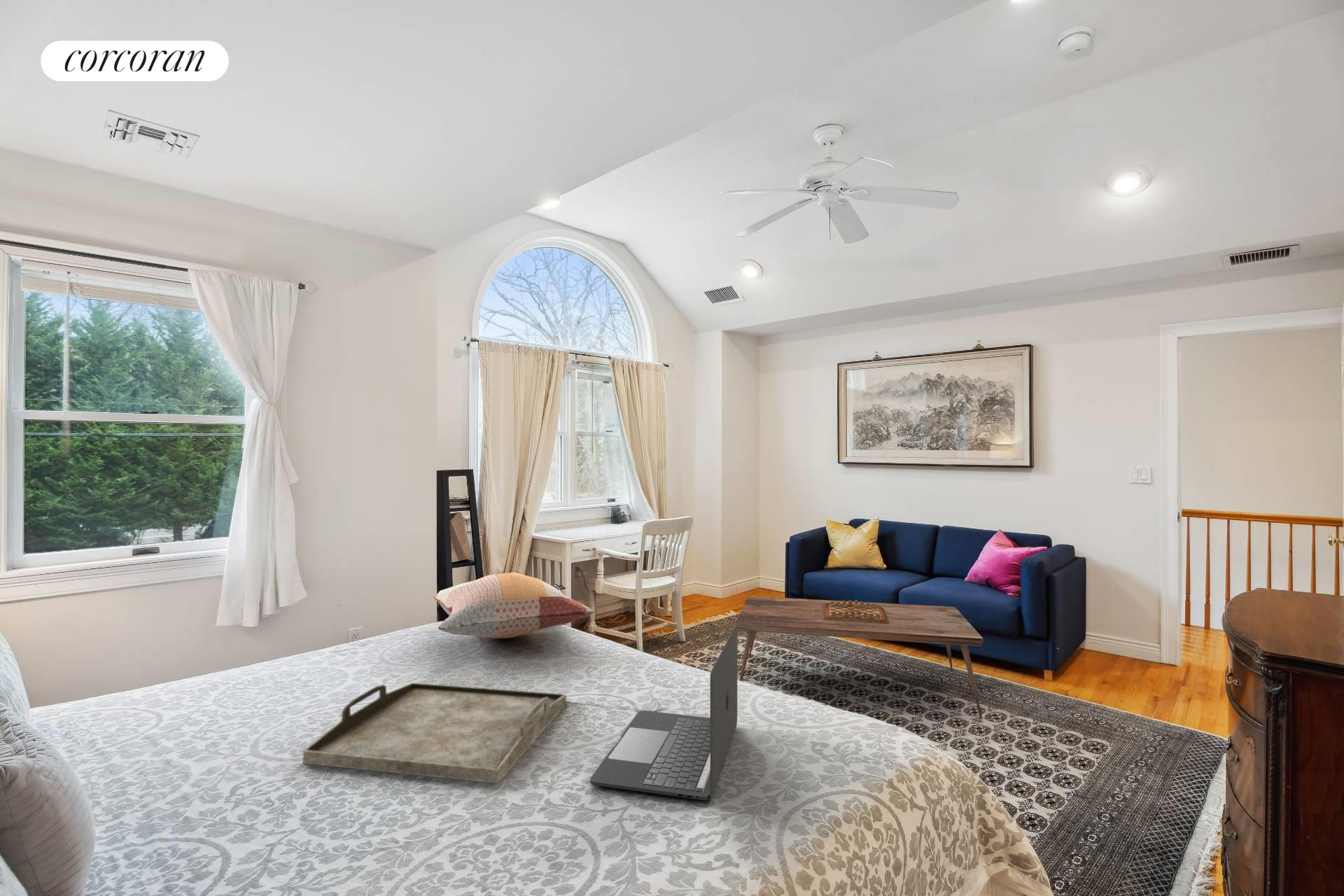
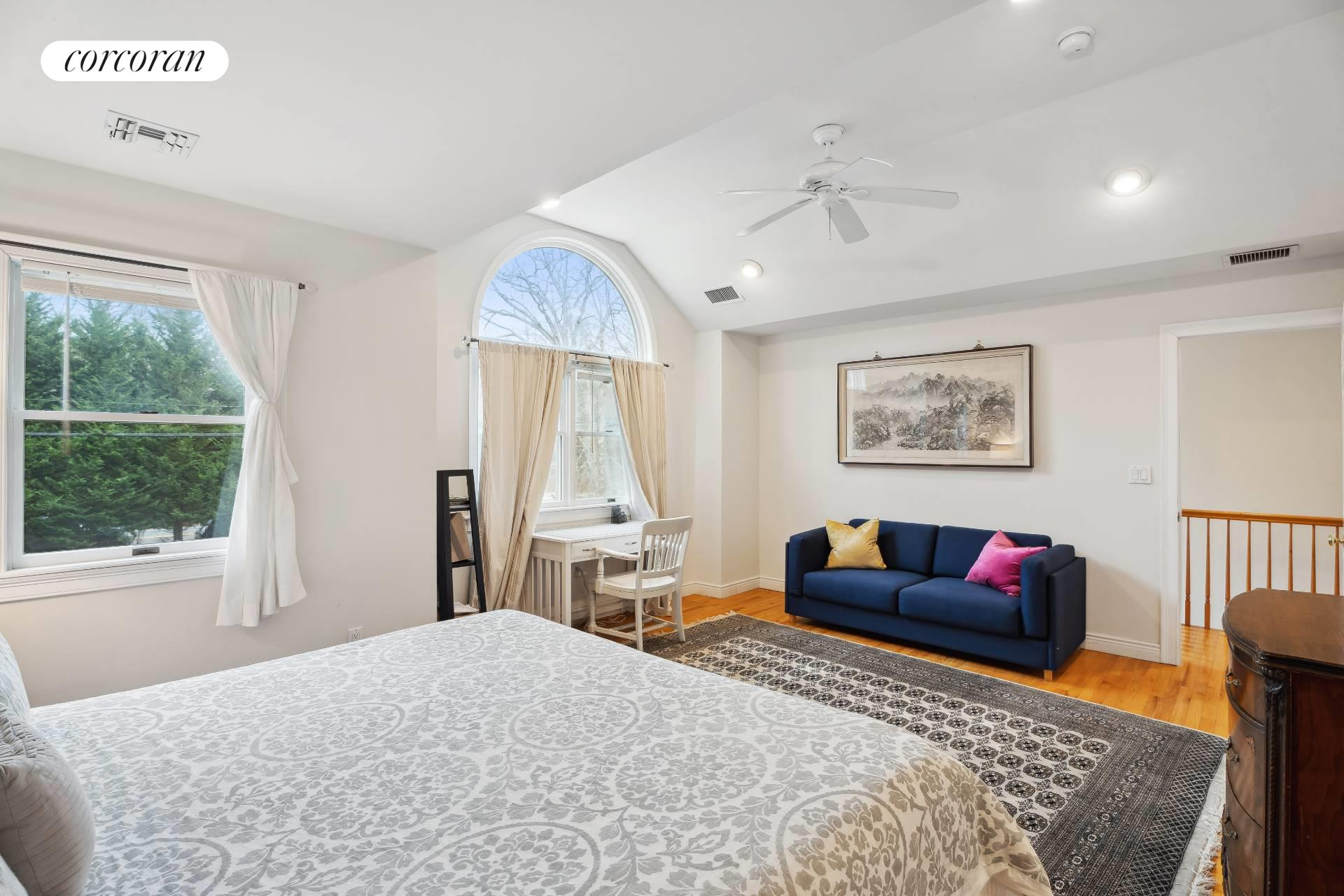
- laptop (671, 713)
- decorative pillow (509, 603)
- serving tray (448, 715)
- coffee table (850, 637)
